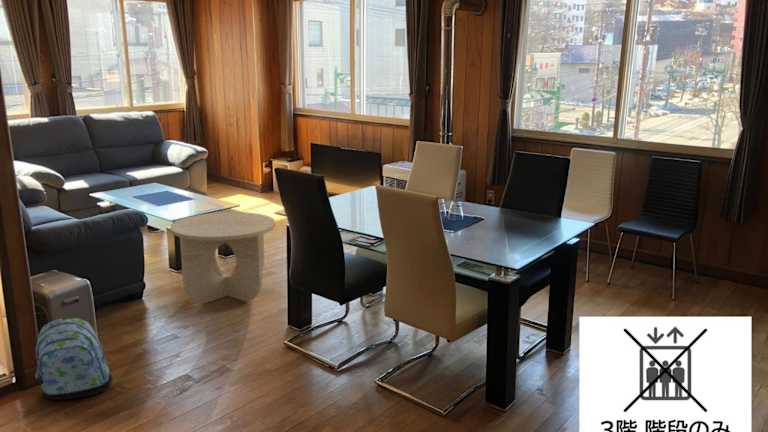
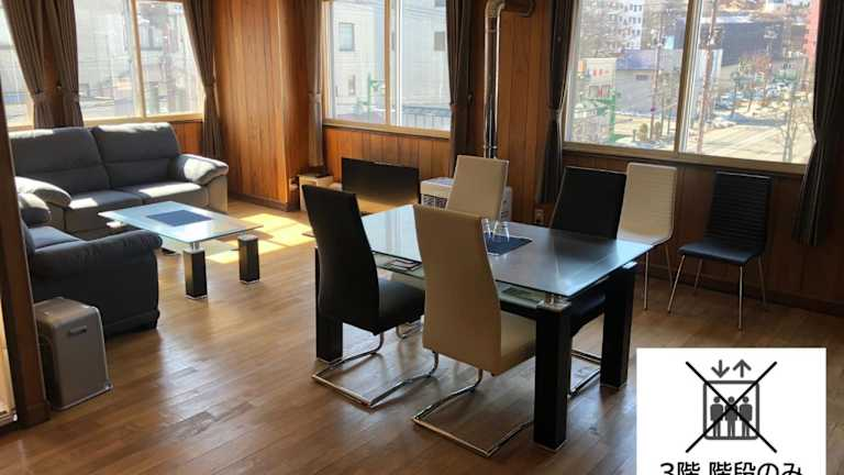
- backpack (70, 358)
- side table (216, 261)
